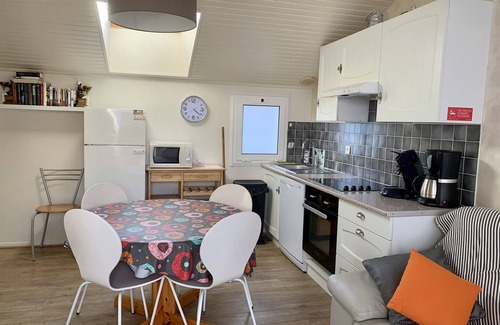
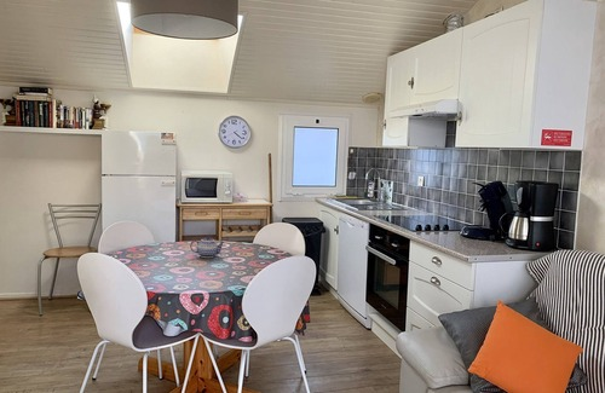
+ teapot (207, 245)
